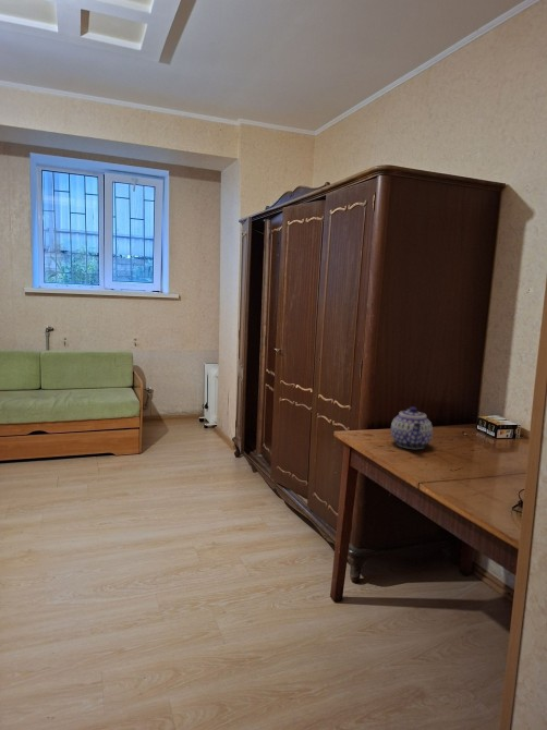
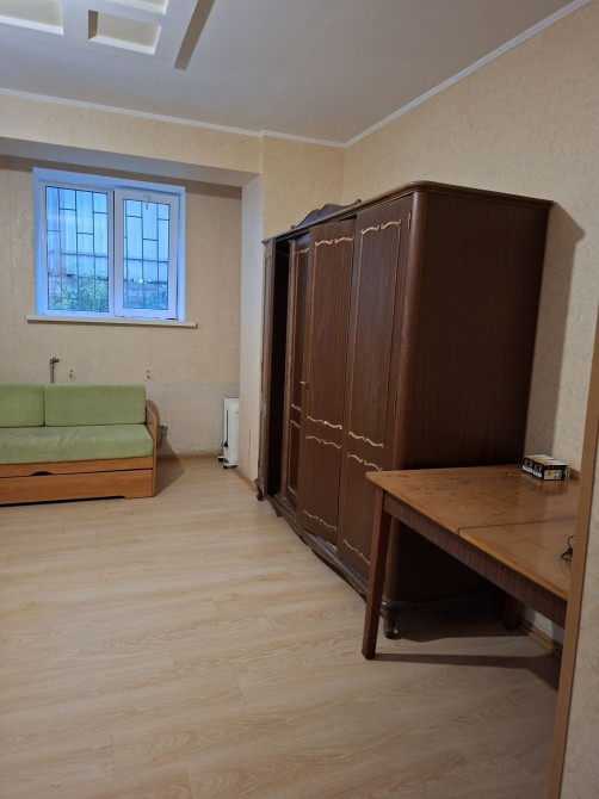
- teapot (412, 426)
